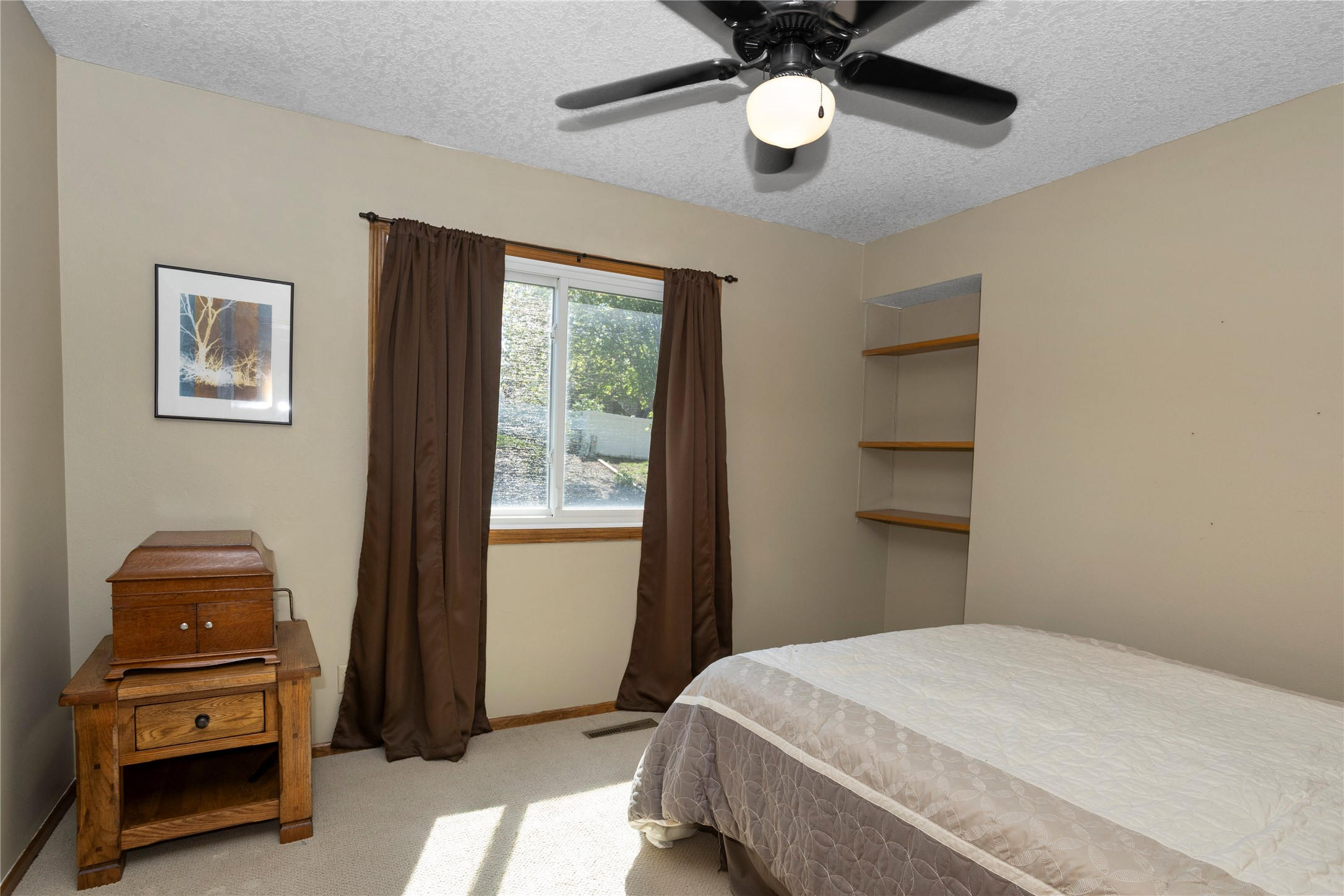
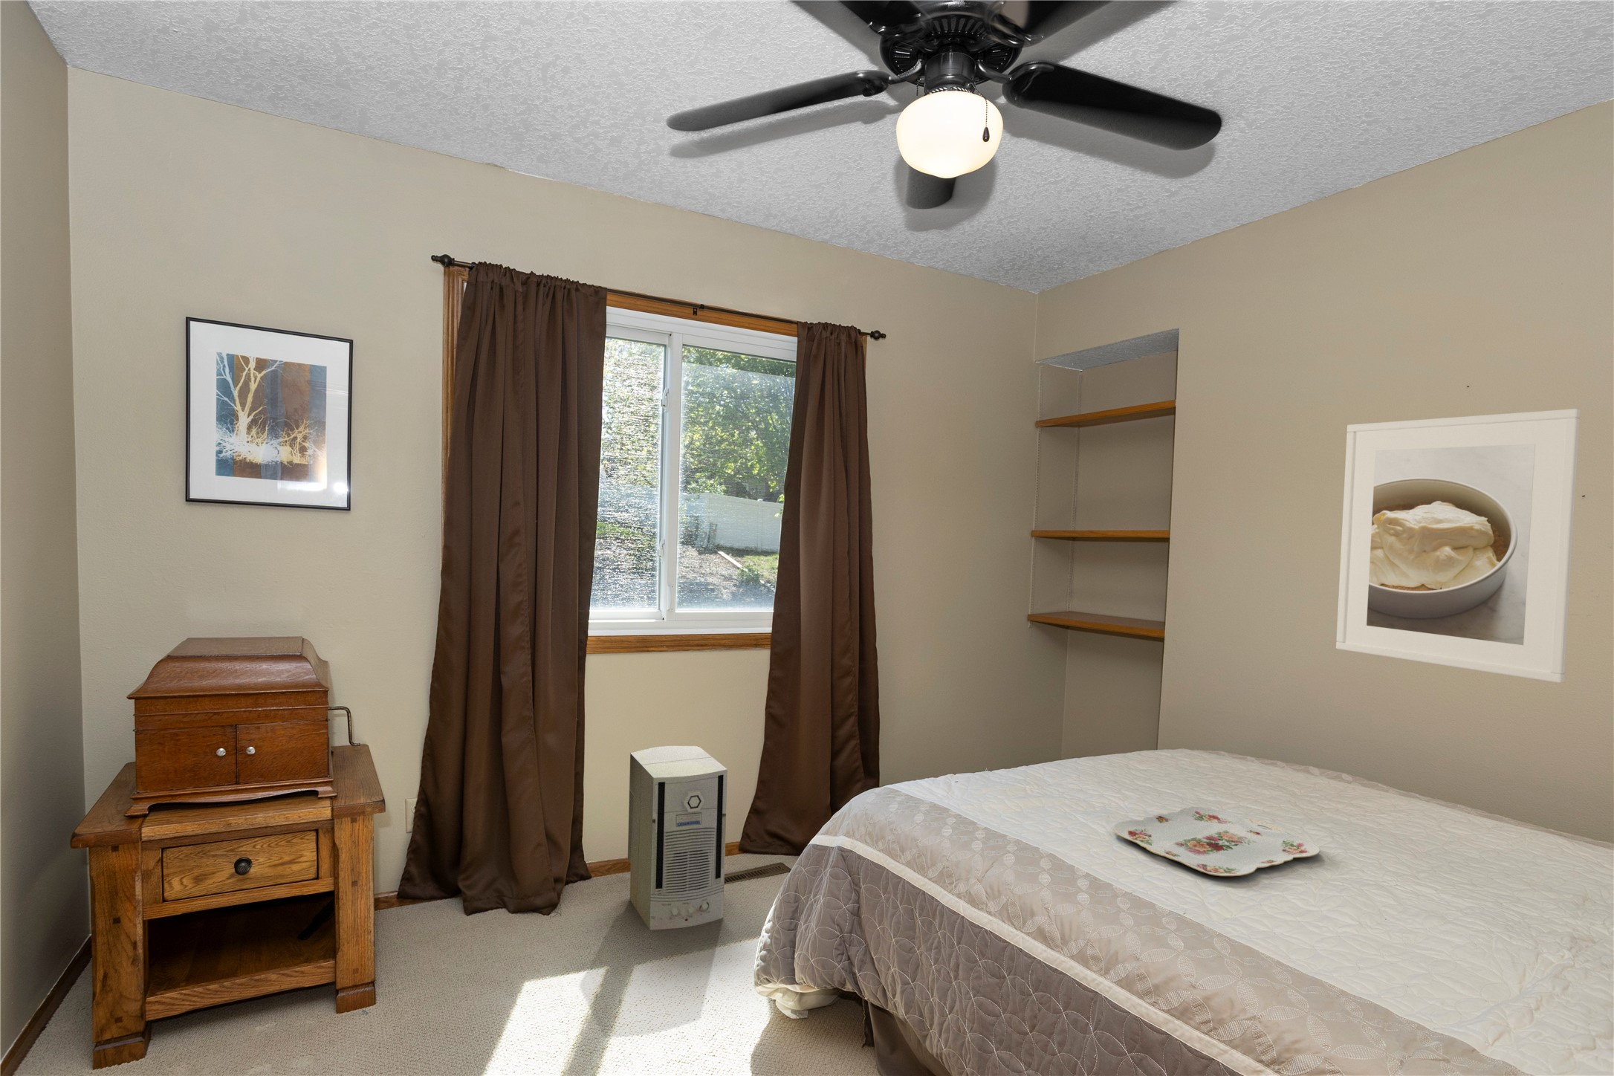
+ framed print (1446, 540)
+ air purifier (675, 833)
+ serving tray (1213, 841)
